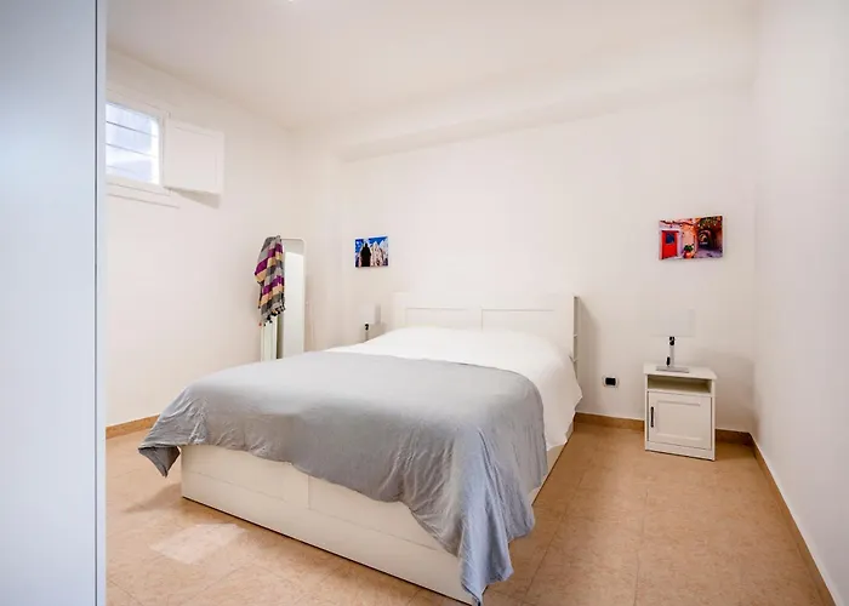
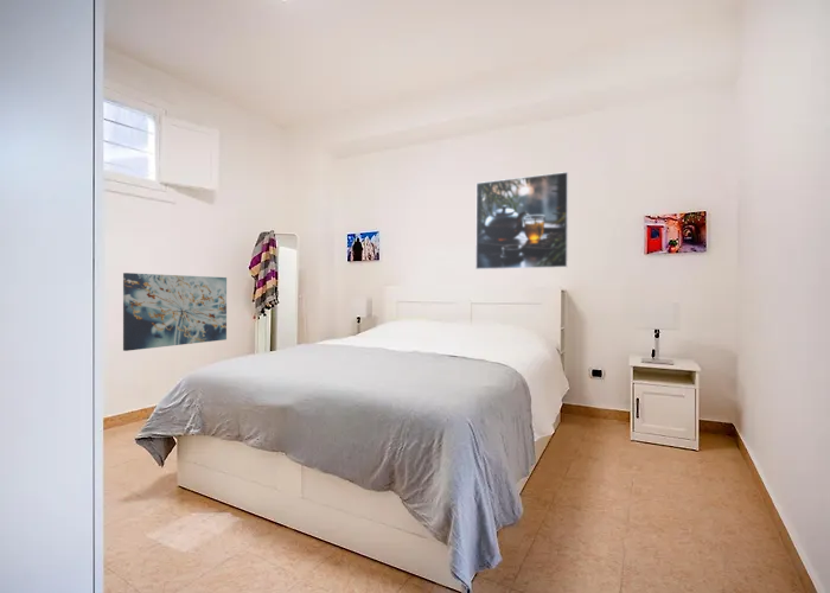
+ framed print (519, 223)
+ wall art (180, 310)
